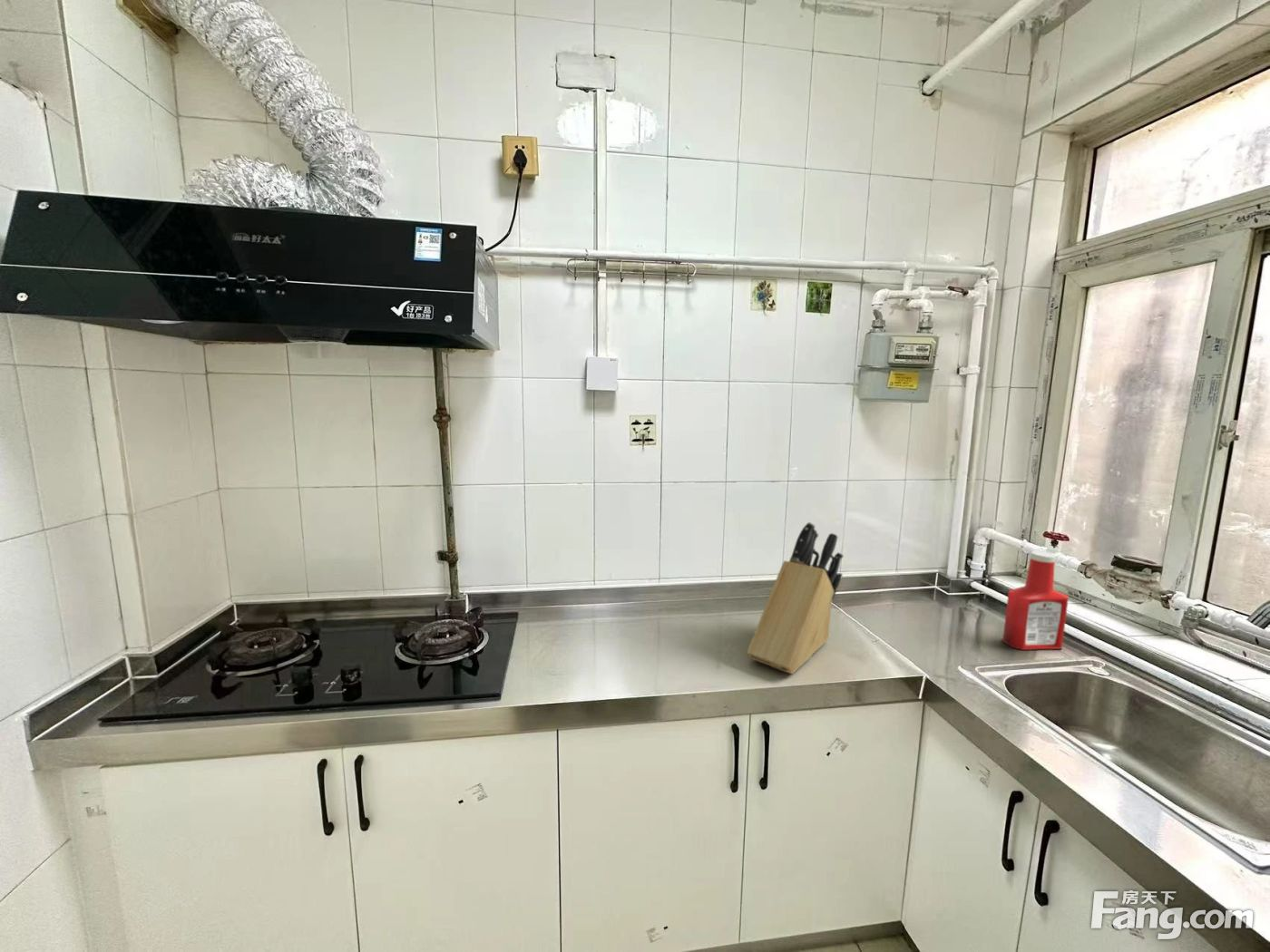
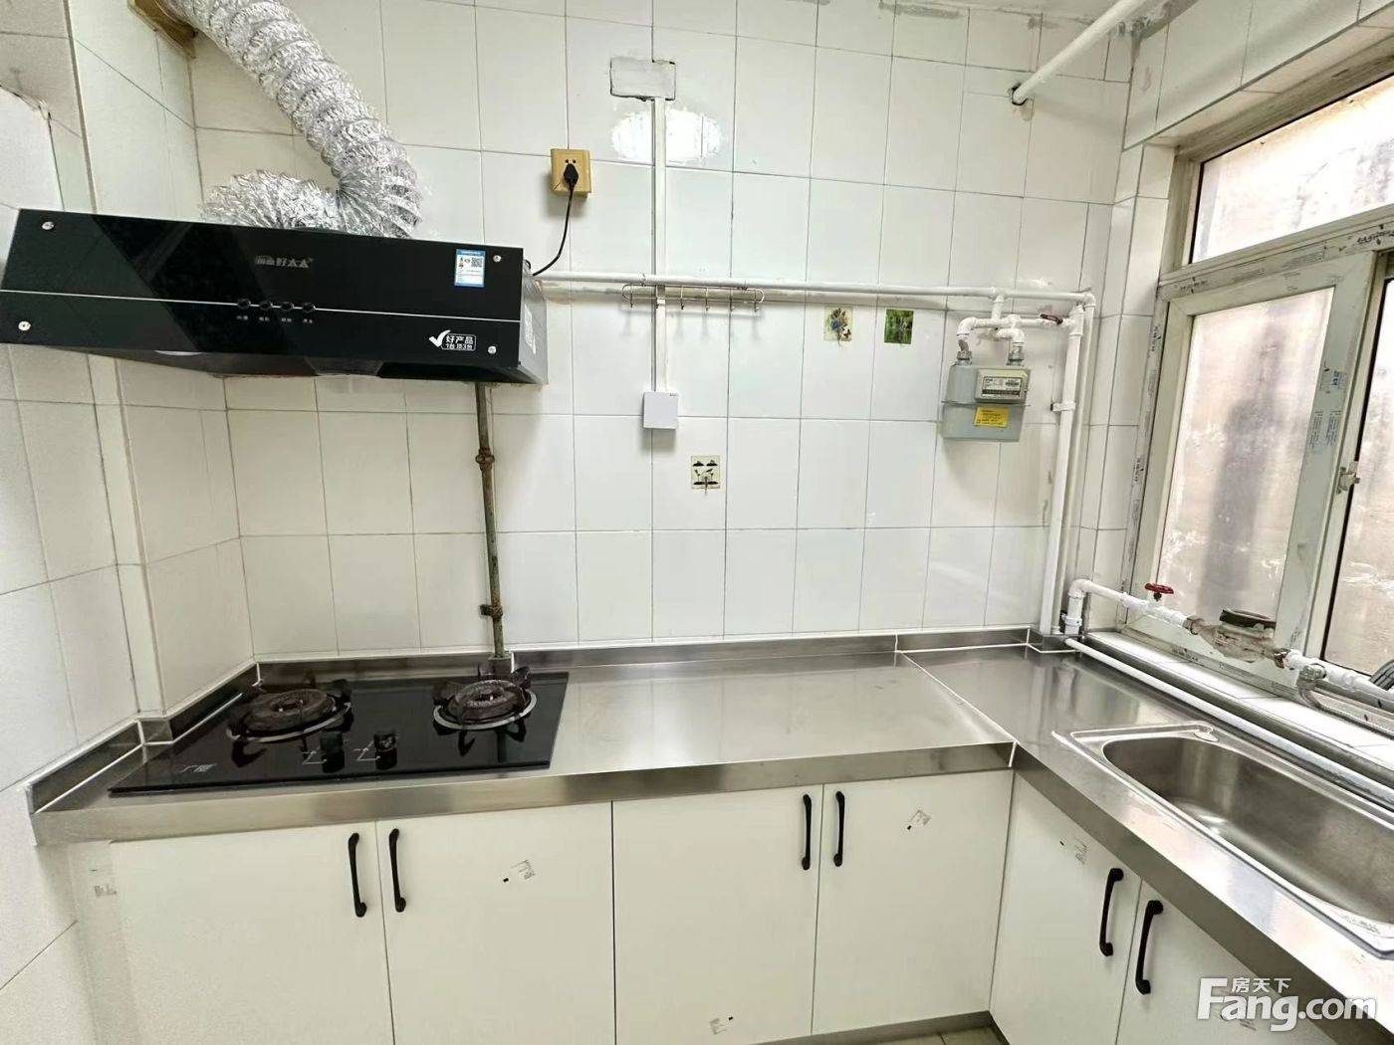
- soap bottle (1037, 598)
- knife block (800, 589)
